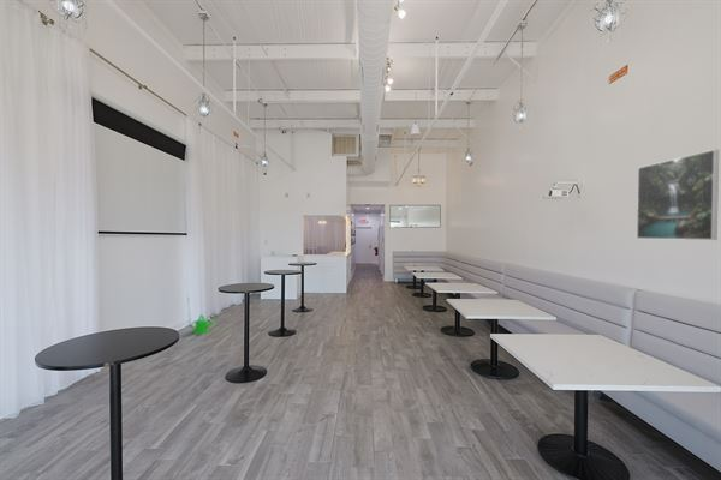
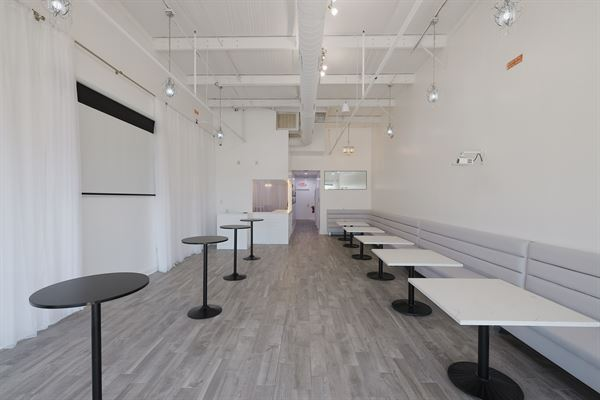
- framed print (672, 199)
- watering can (202, 323)
